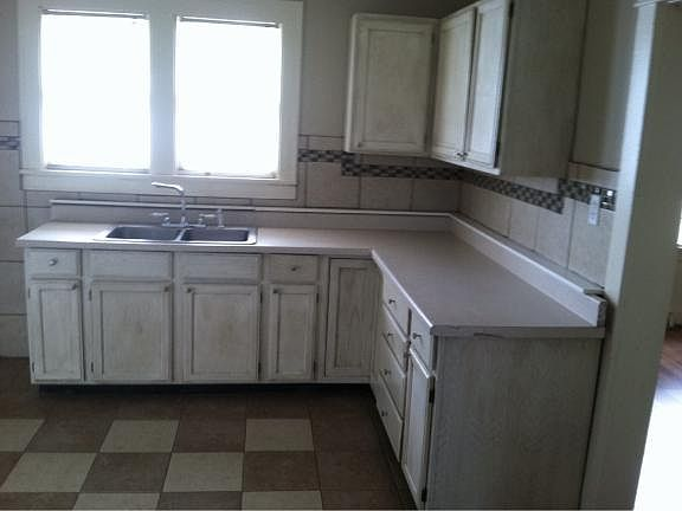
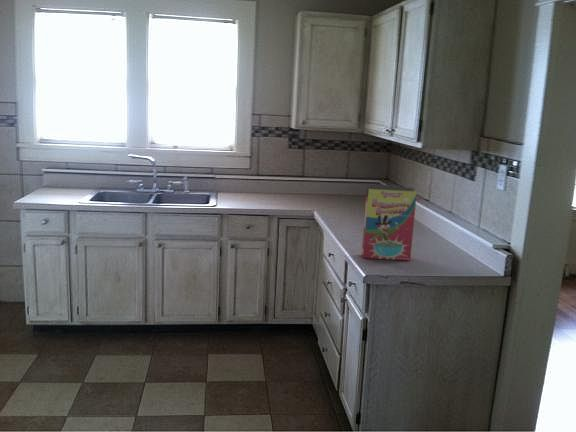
+ cereal box (389, 222)
